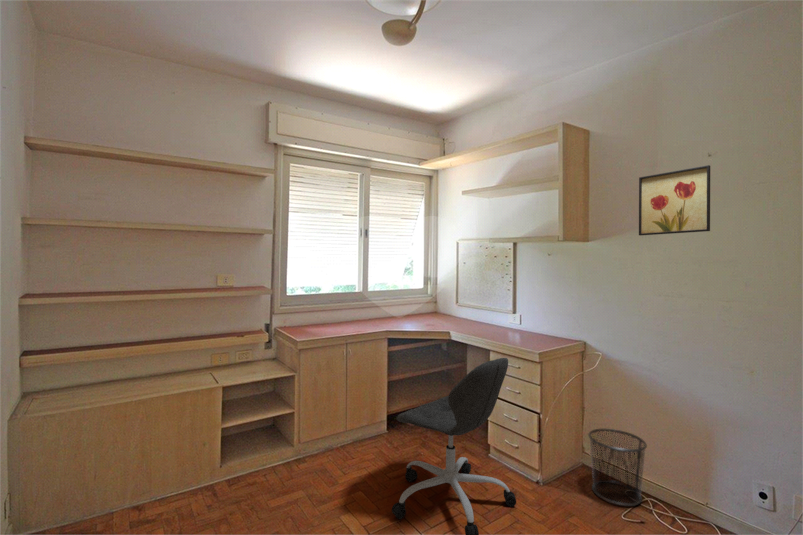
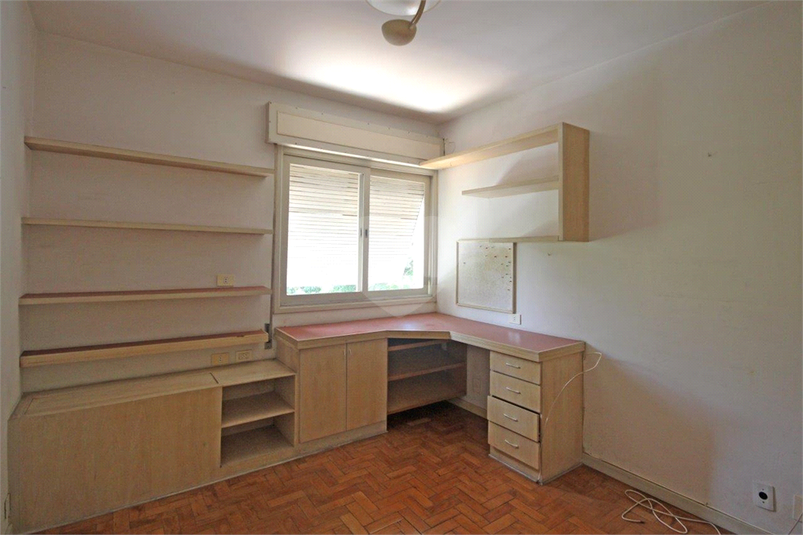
- wall art (673, 202)
- office chair (449, 425)
- waste bin (616, 465)
